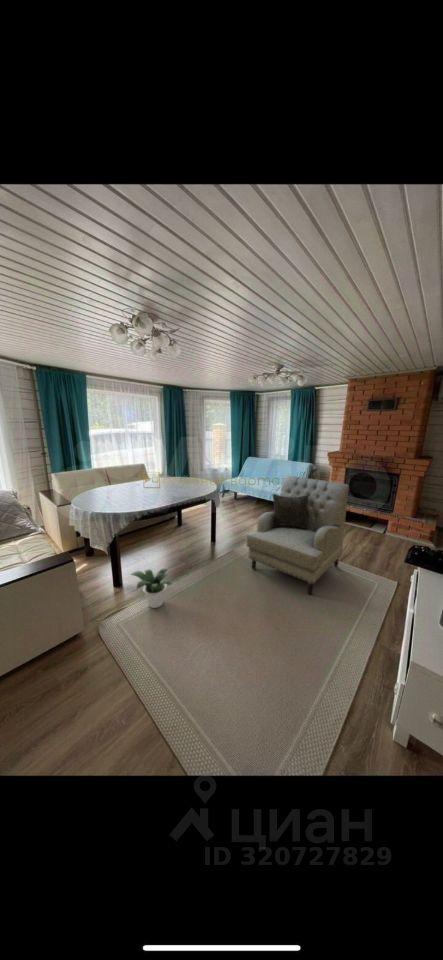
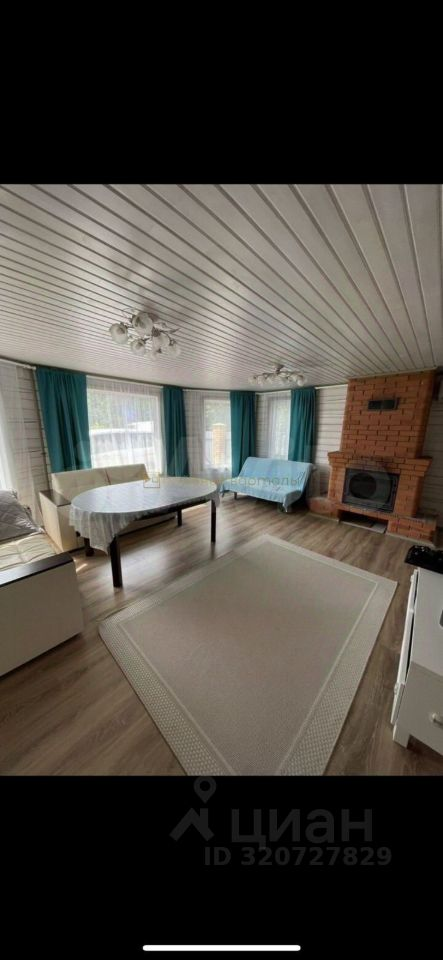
- potted plant (151, 589)
- armchair (297, 527)
